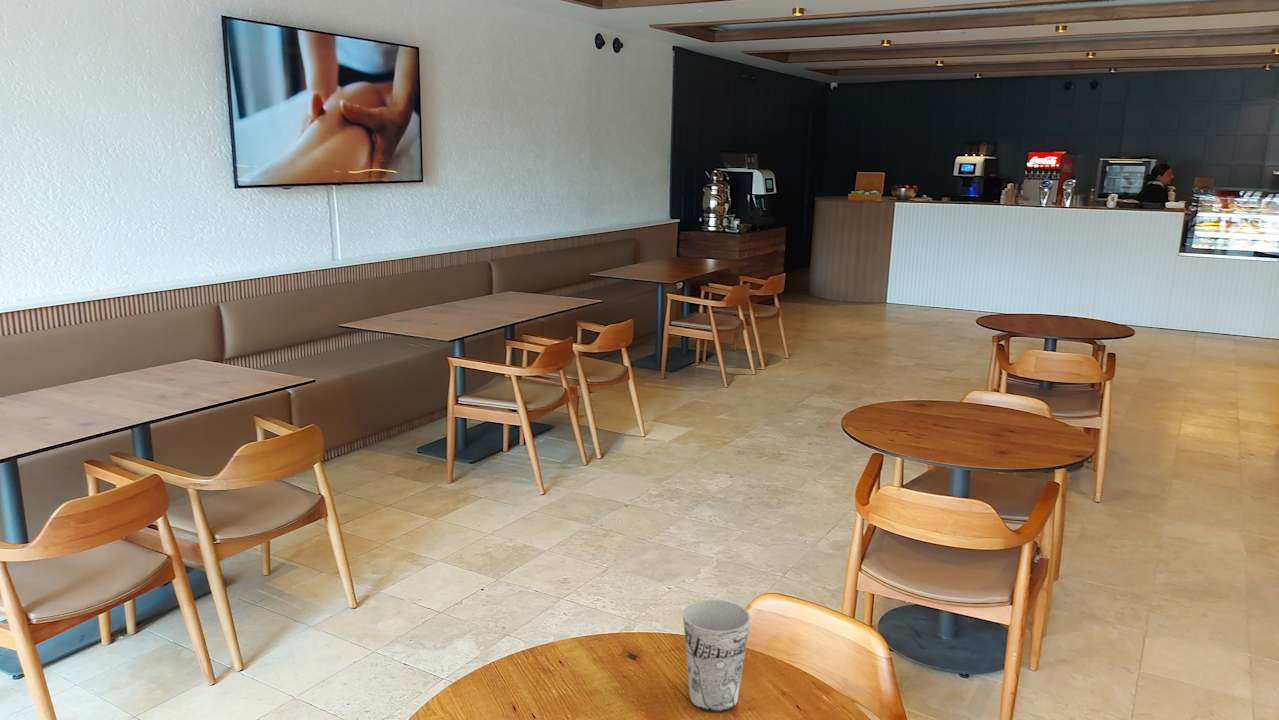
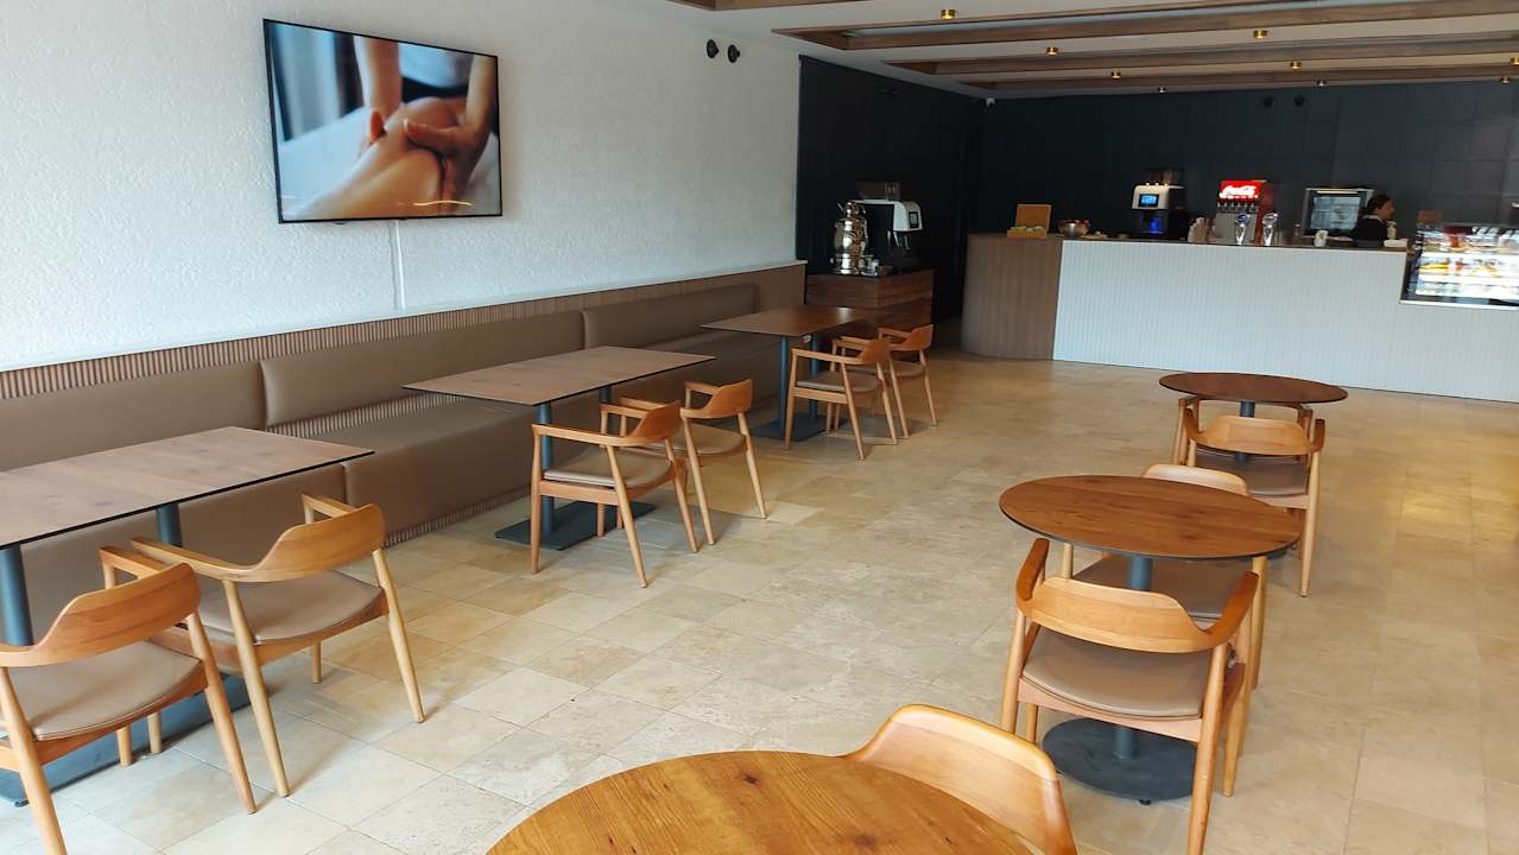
- cup (715, 656)
